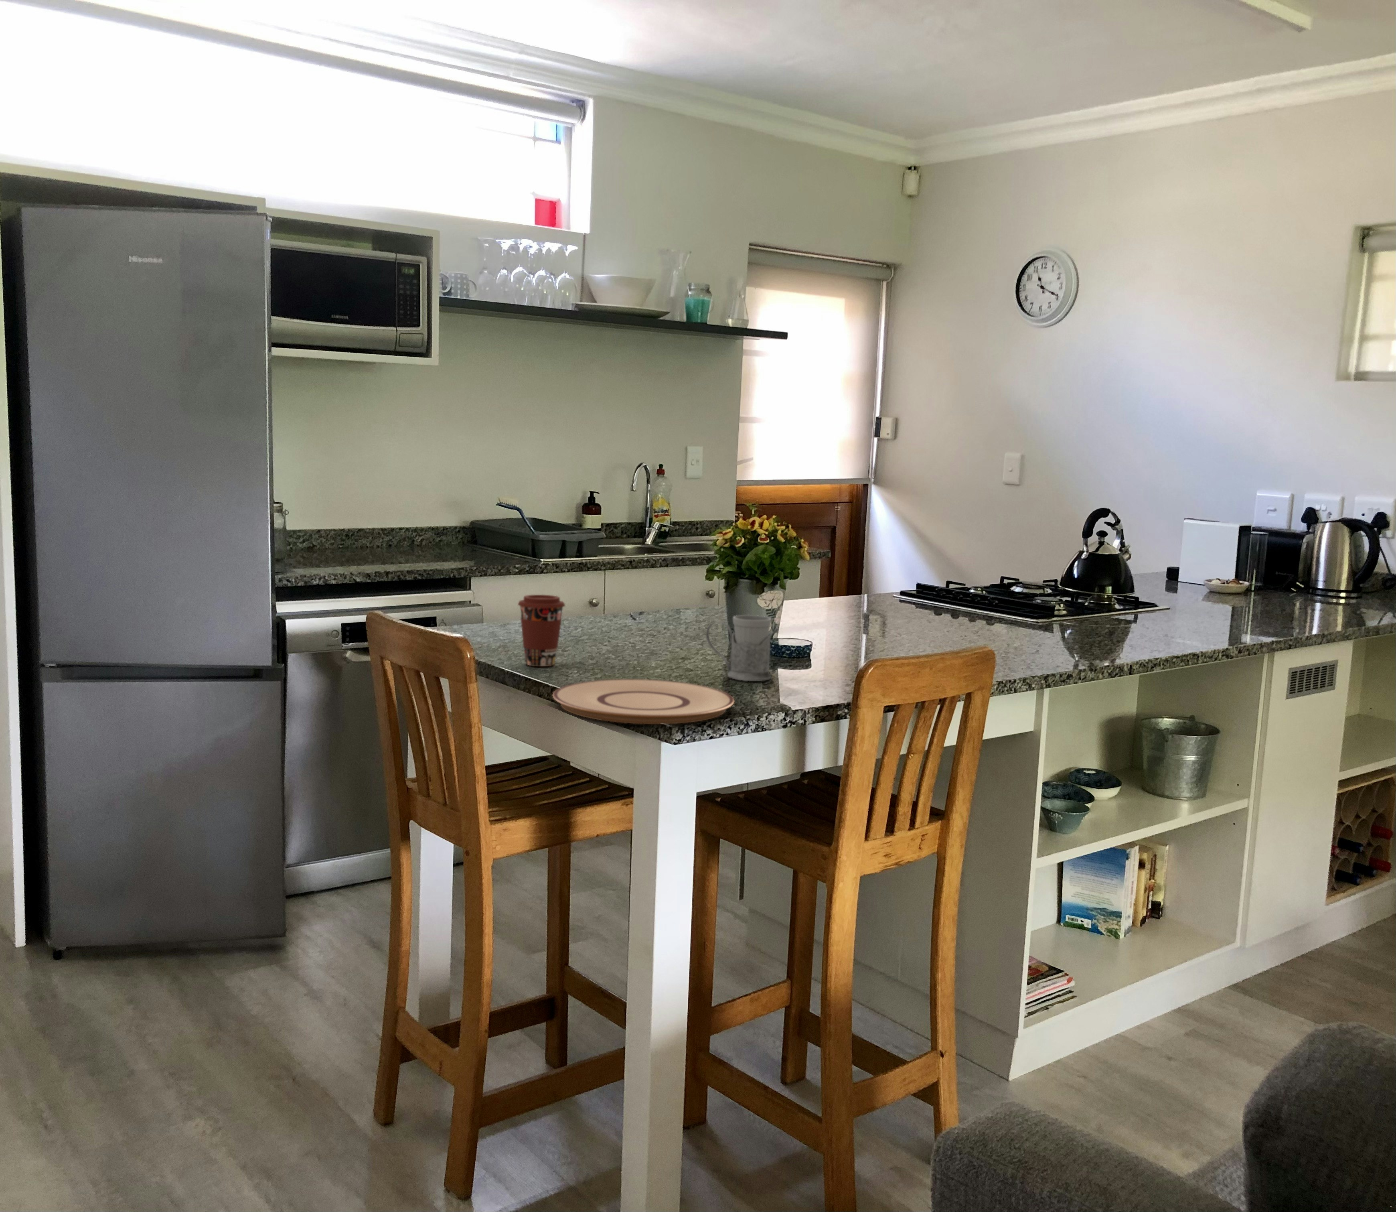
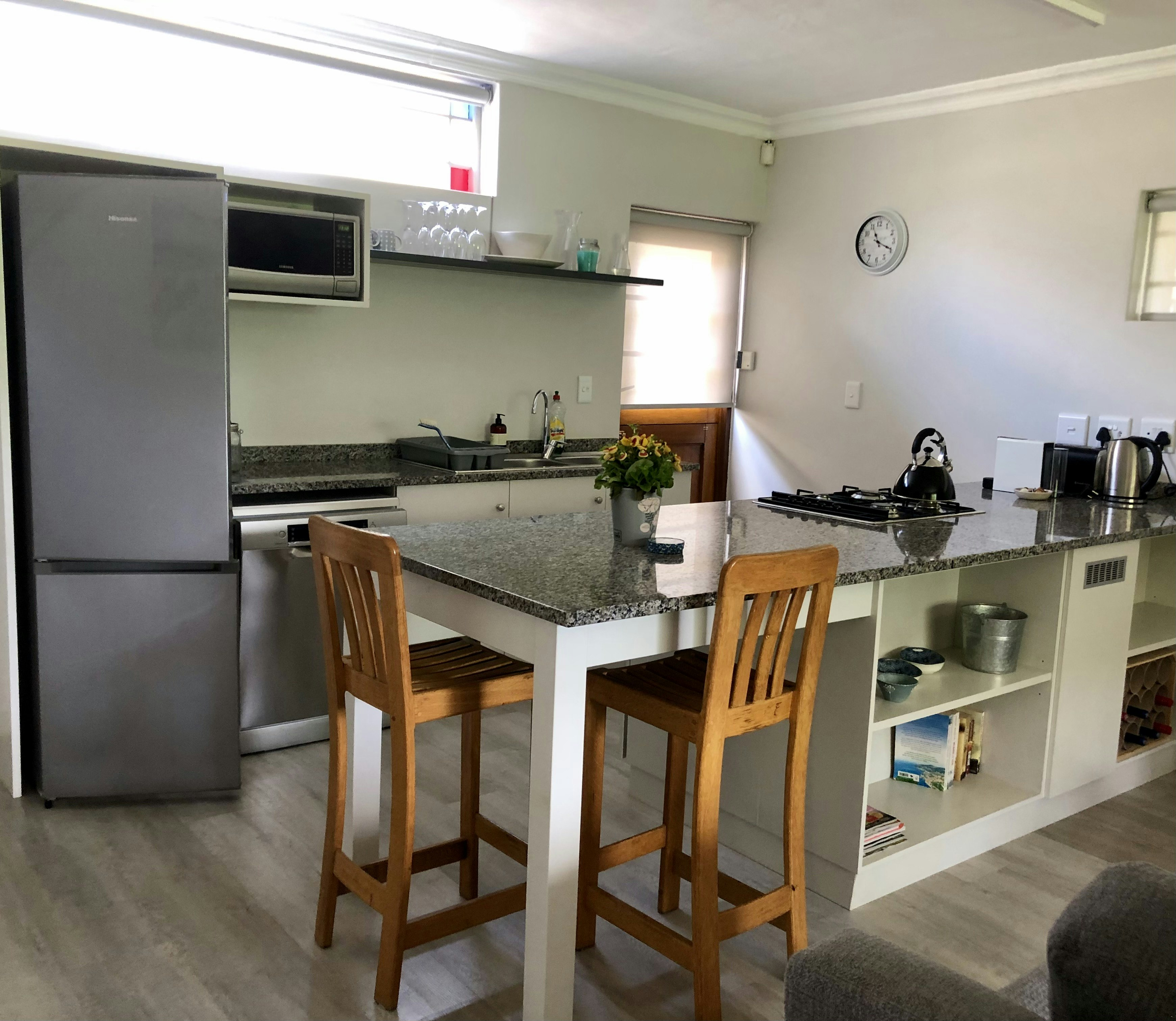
- coffee cup (540, 630)
- plate (643, 700)
- mug (738, 646)
